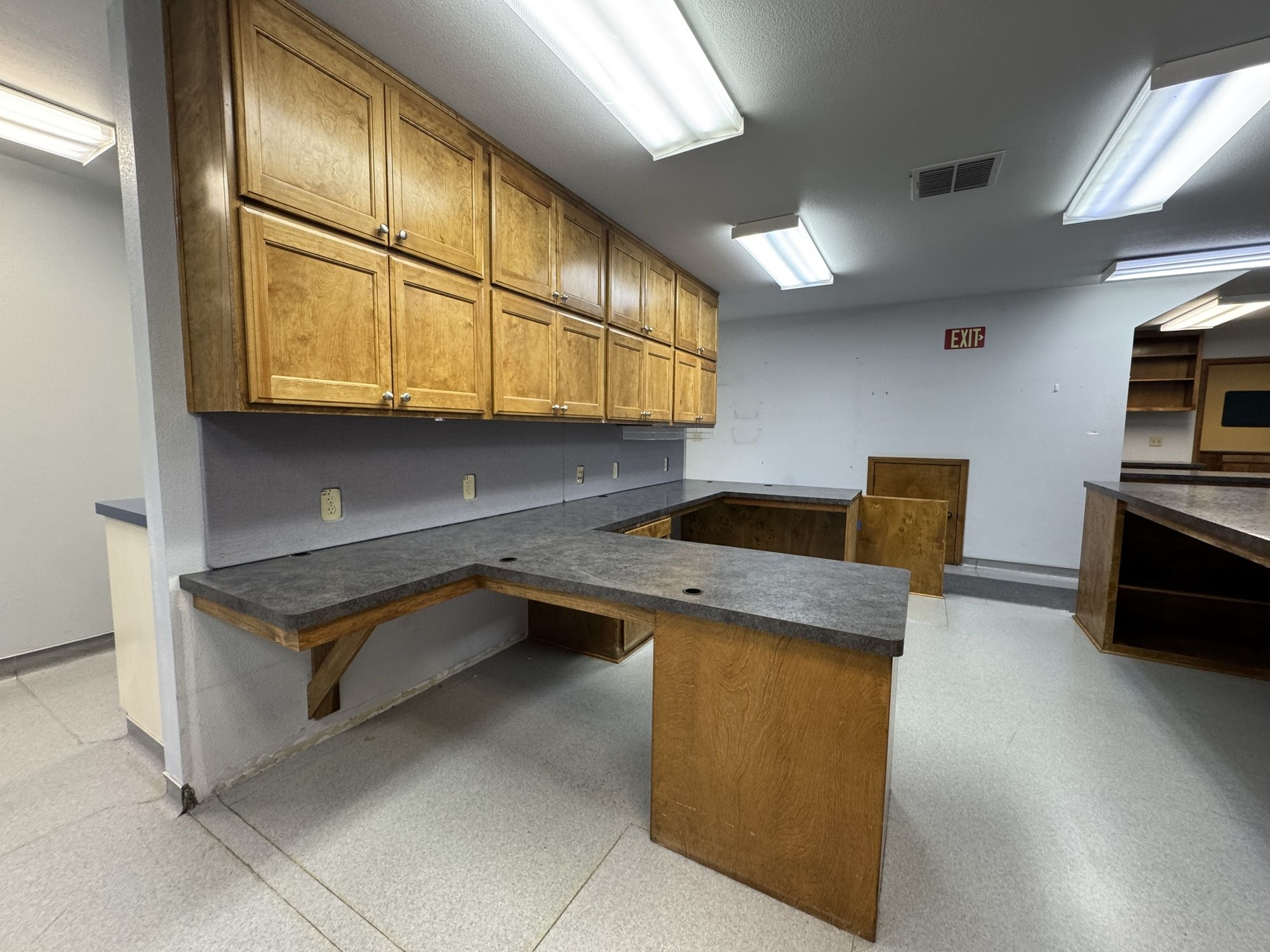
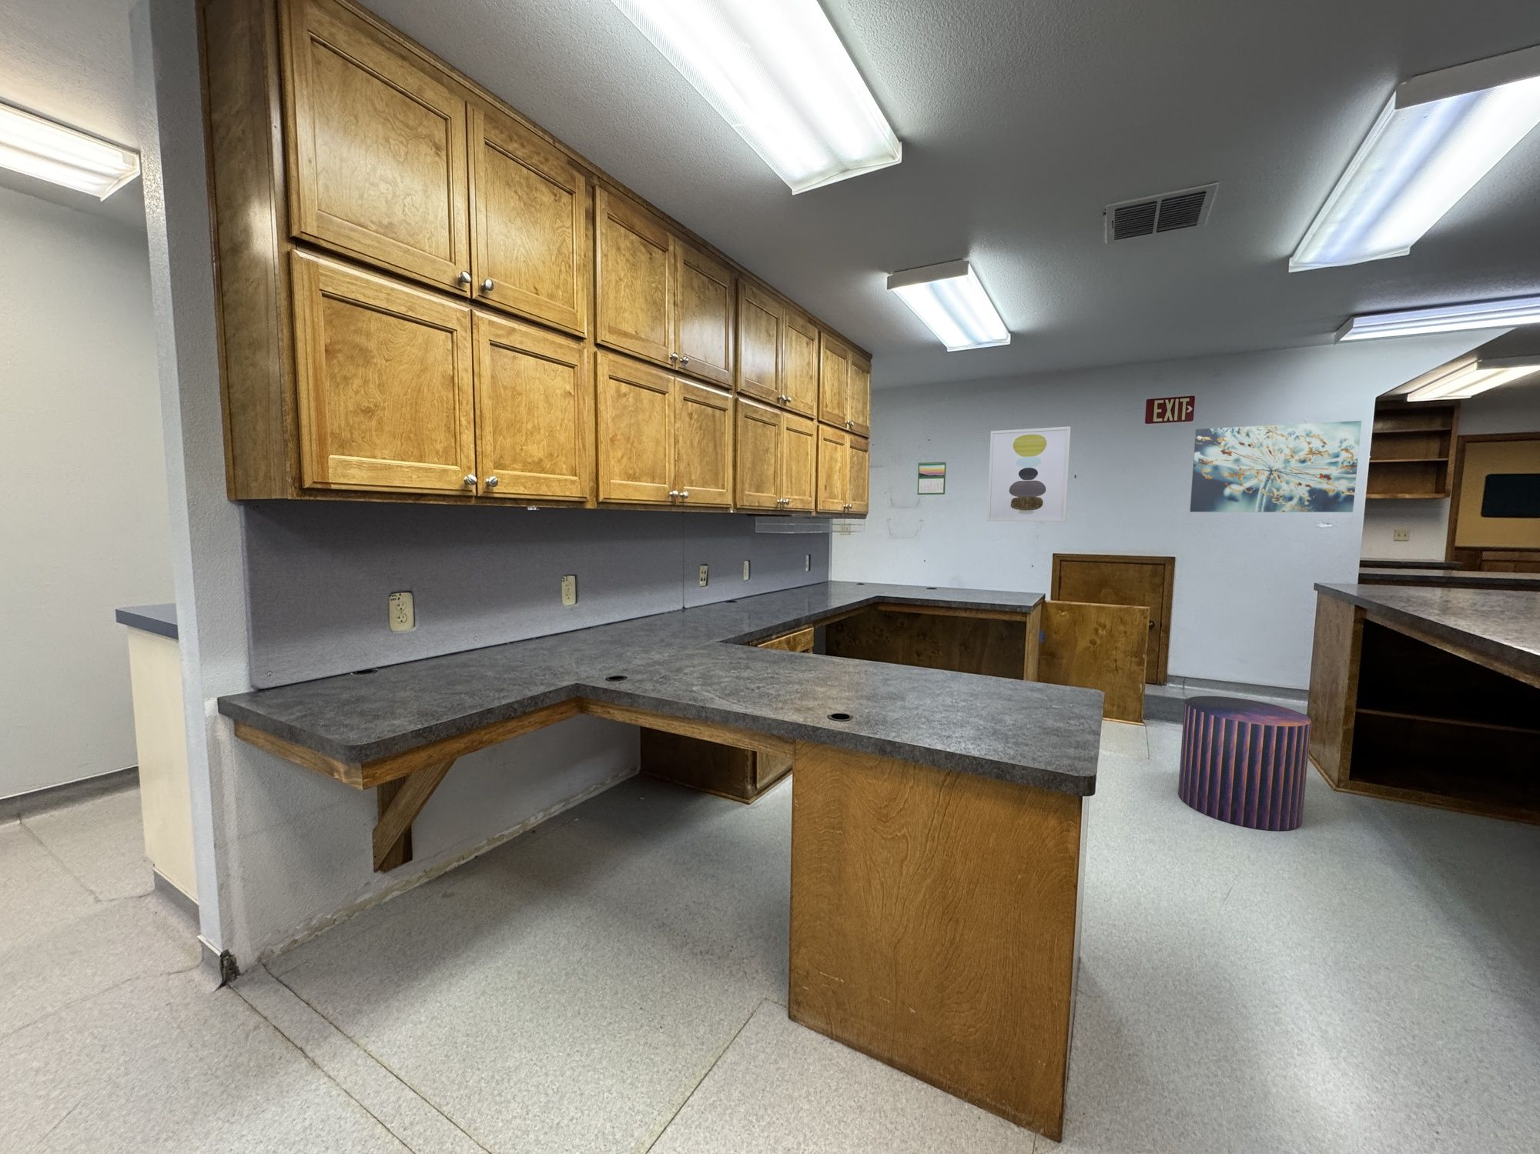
+ stool (1240, 758)
+ wall art (1027, 475)
+ calendar (931, 478)
+ wall art (1271, 469)
